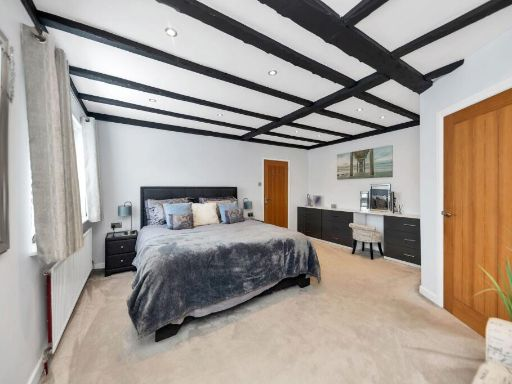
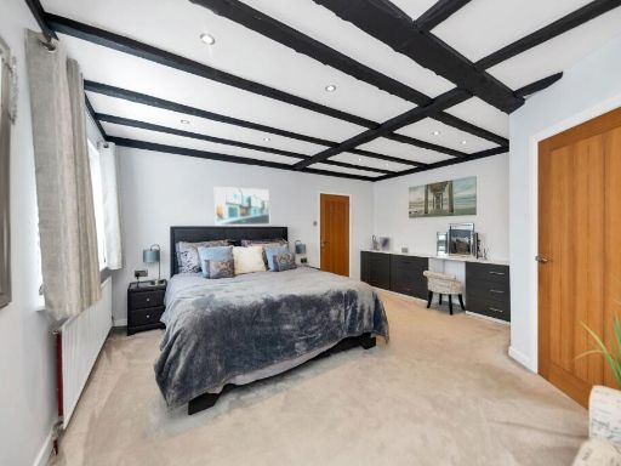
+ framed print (243, 206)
